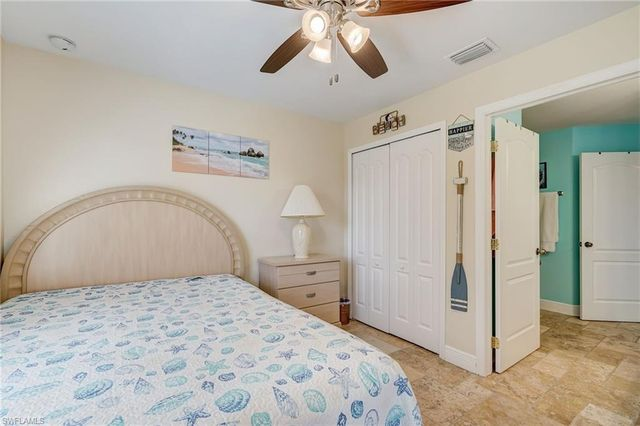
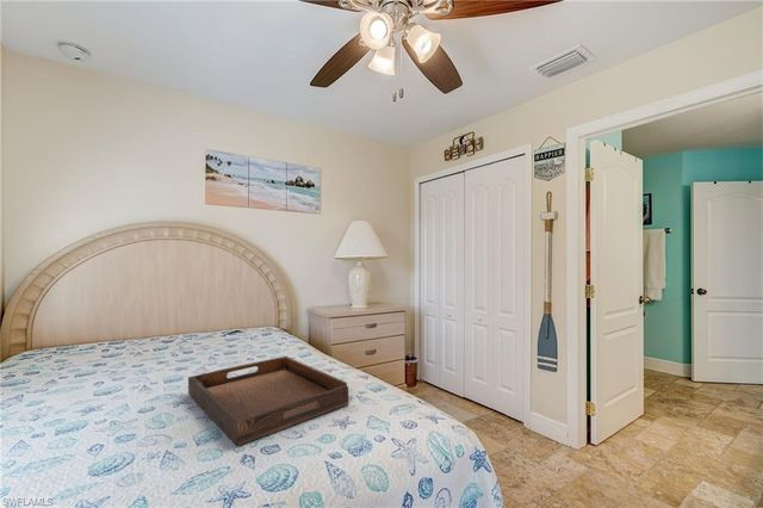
+ serving tray (267, 389)
